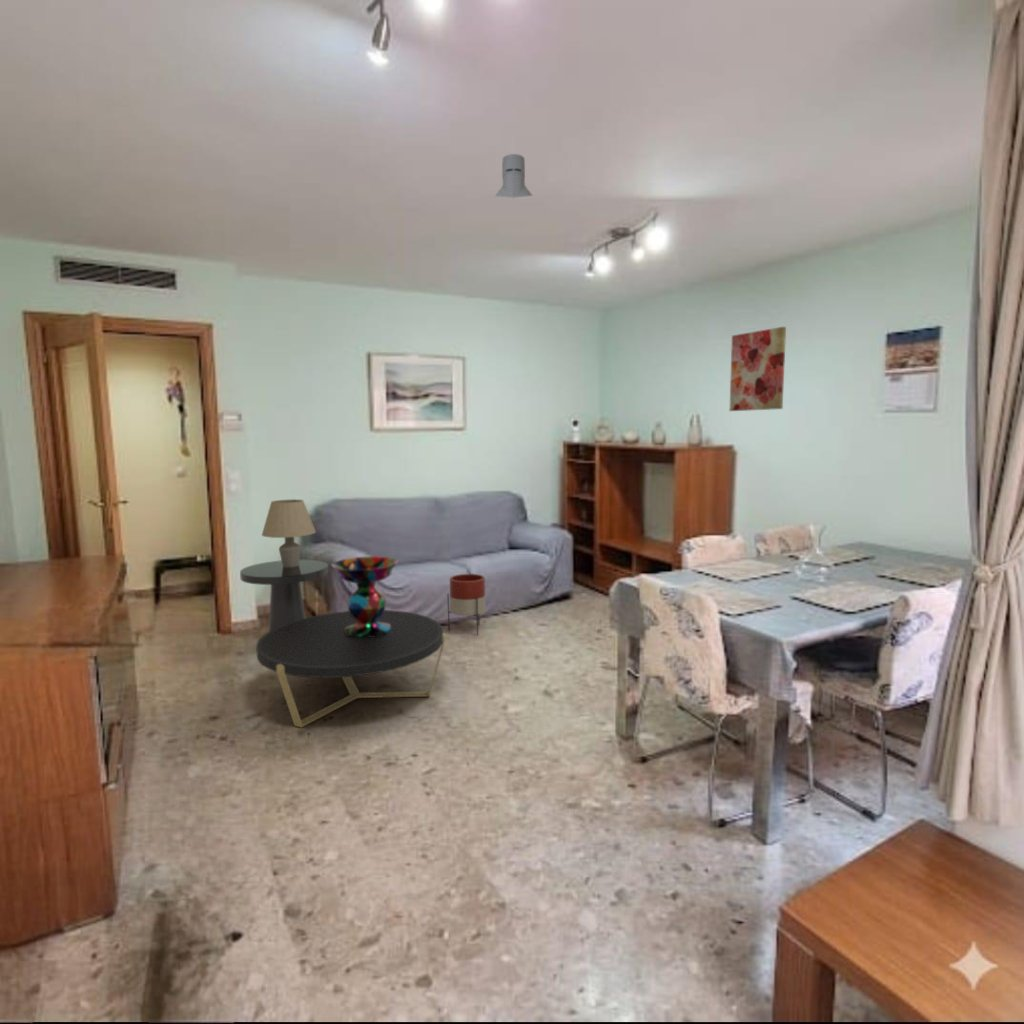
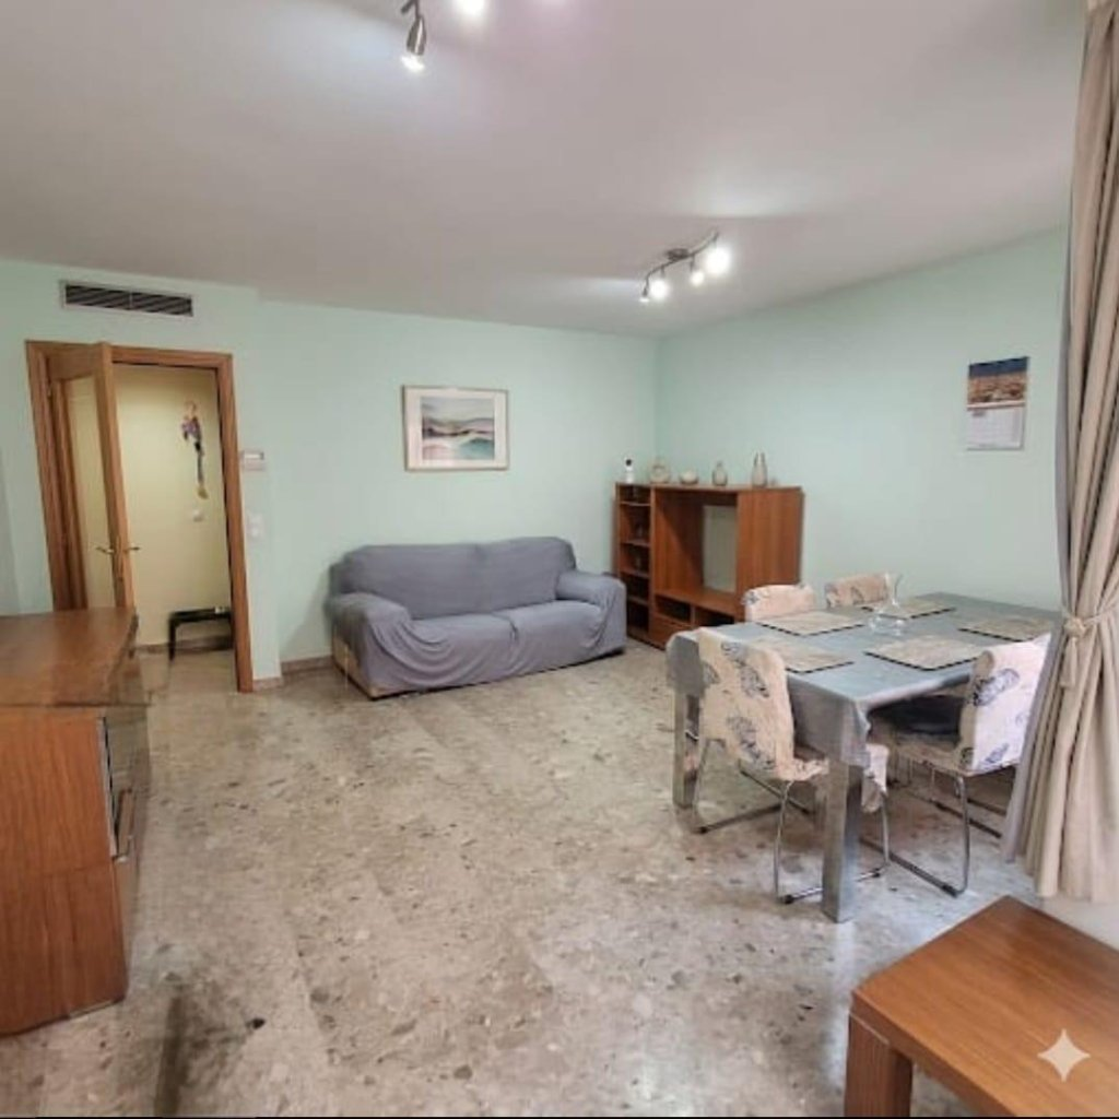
- table lamp (289, 533)
- coffee table (355, 665)
- decorative bowl (366, 596)
- planter (468, 604)
- side table (287, 607)
- knight helmet (513, 180)
- wall art (756, 371)
